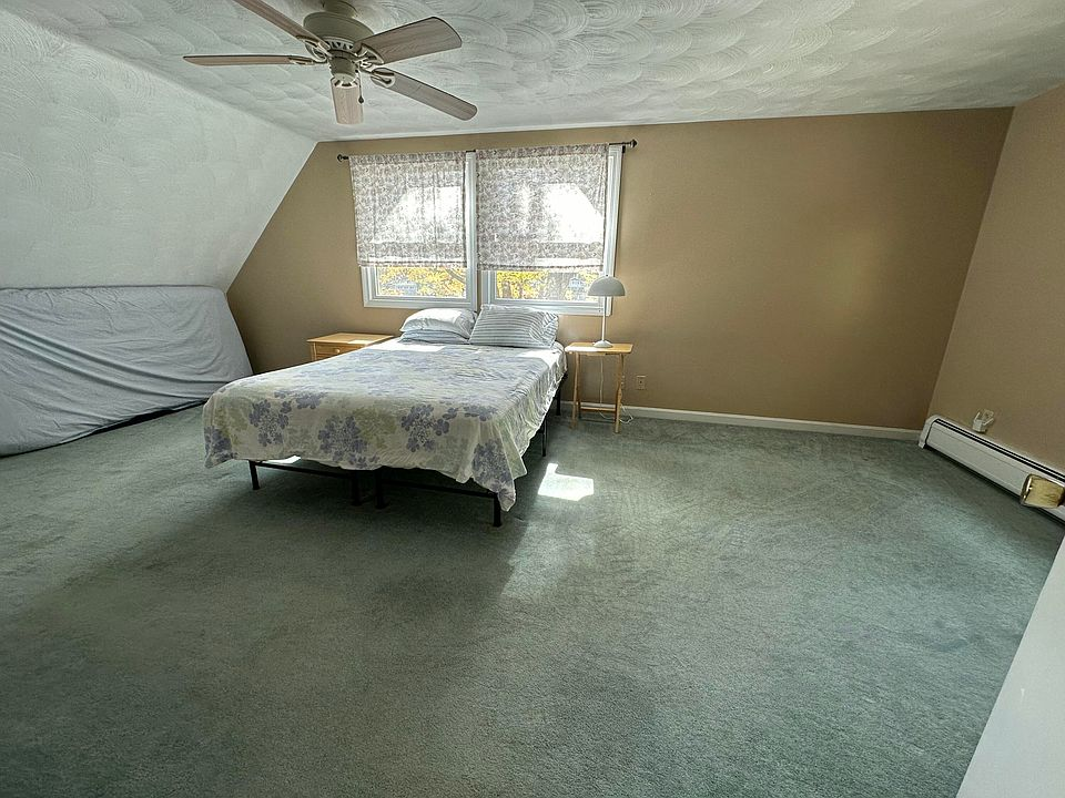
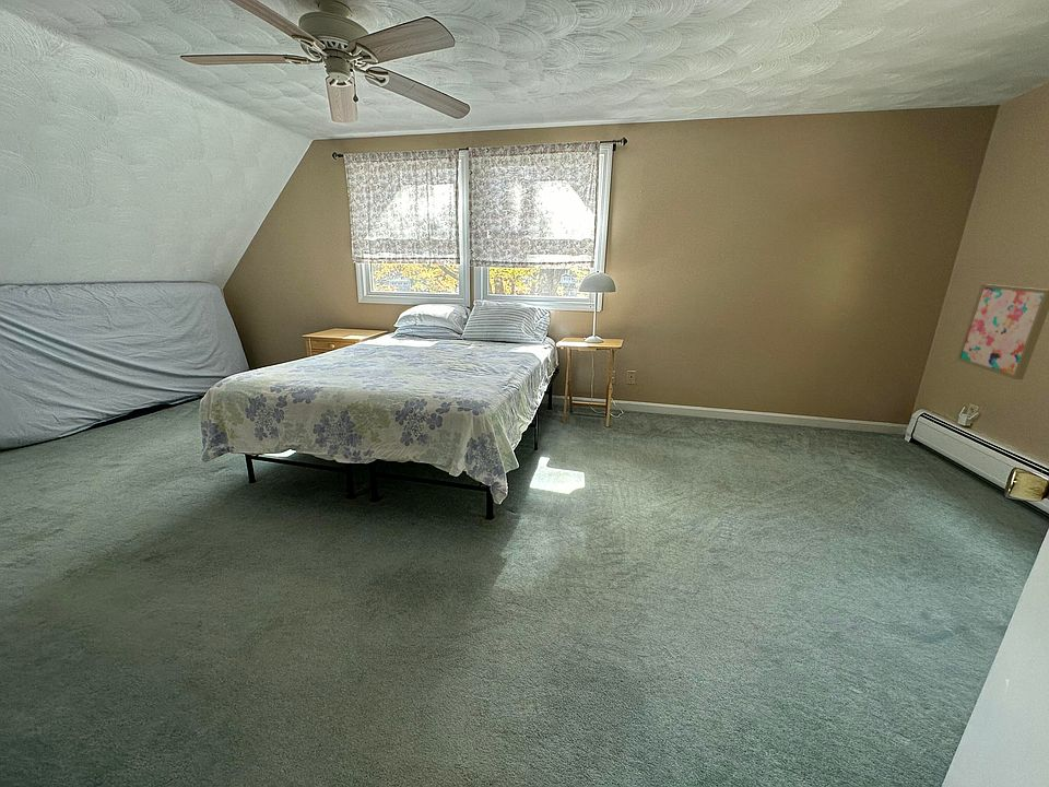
+ wall art (1000, 329)
